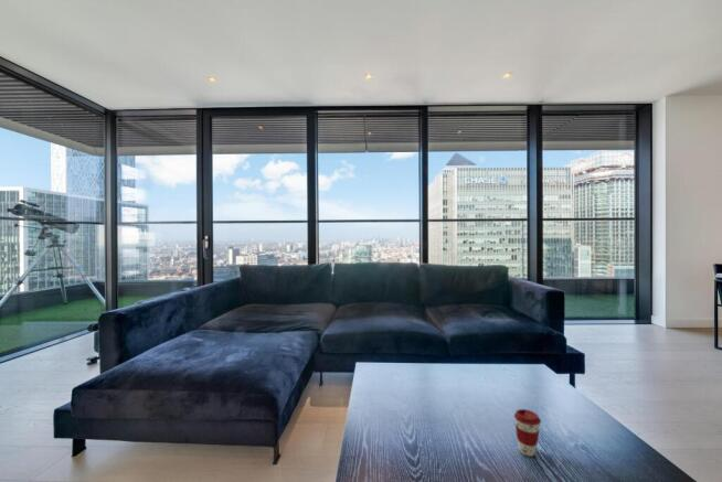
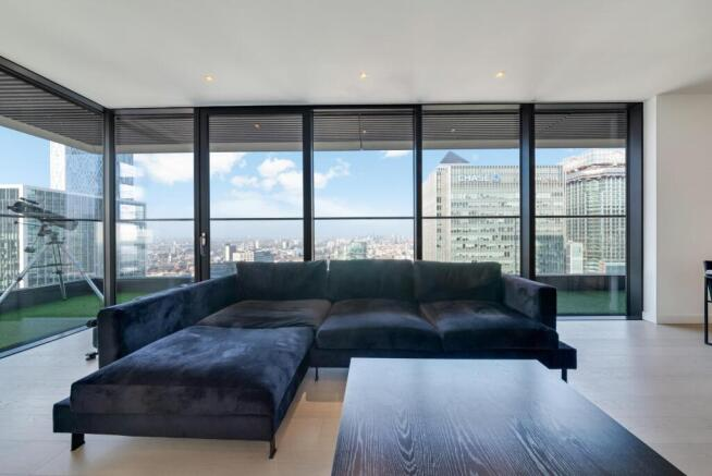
- coffee cup (527, 432)
